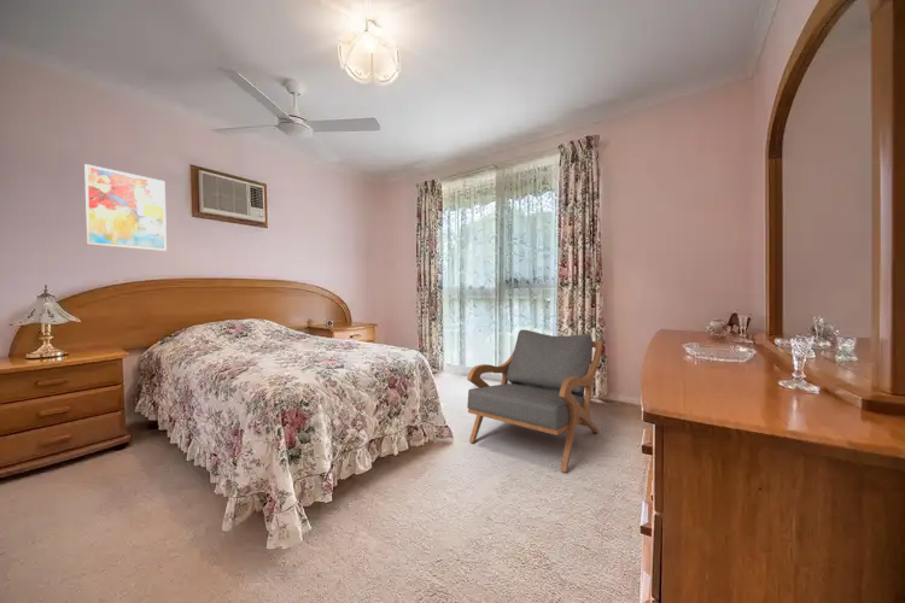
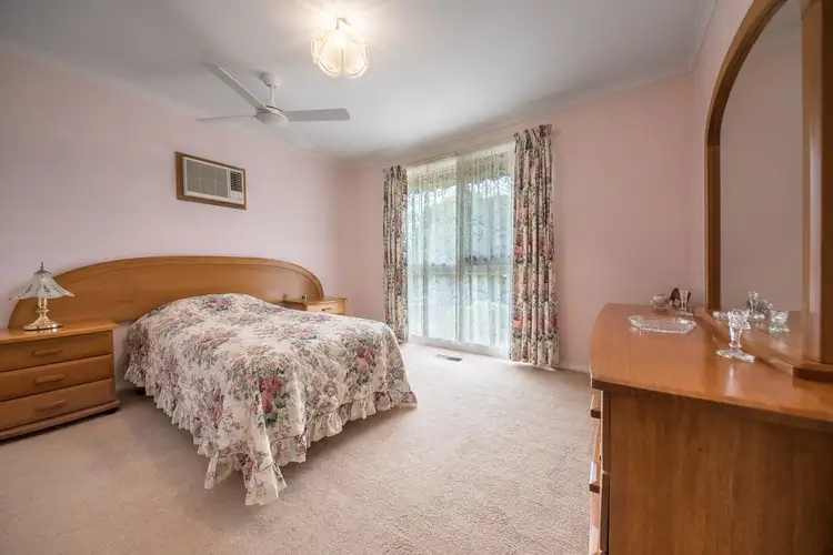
- armchair (537, 385)
- wall art (128, 210)
